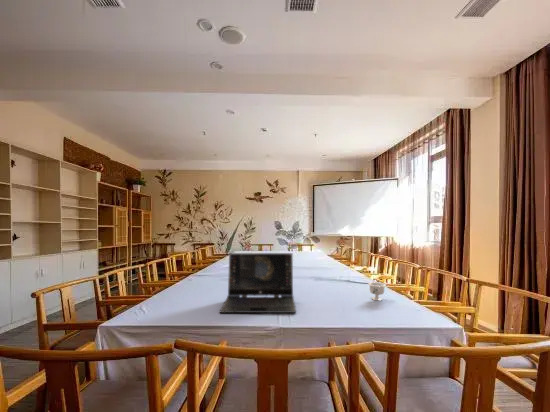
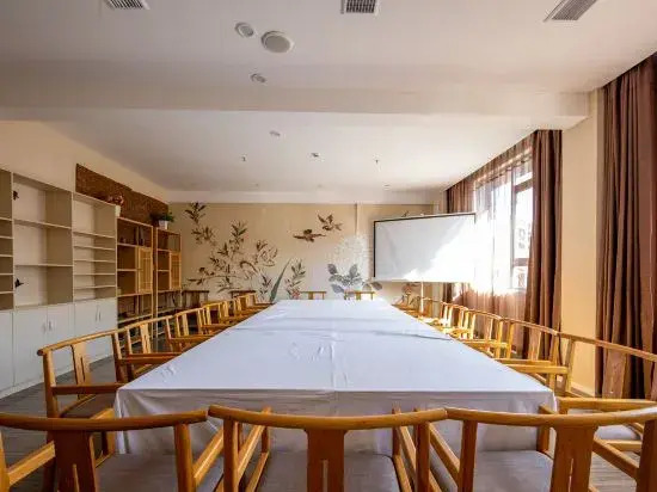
- laptop (259, 281)
- teacup (377, 290)
